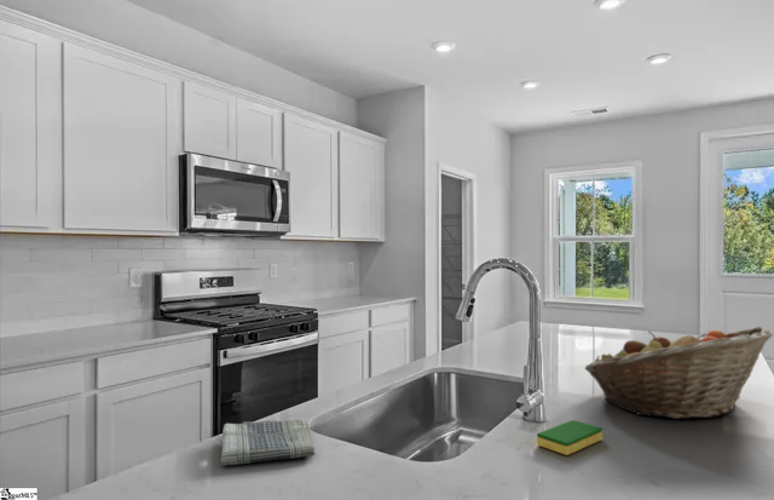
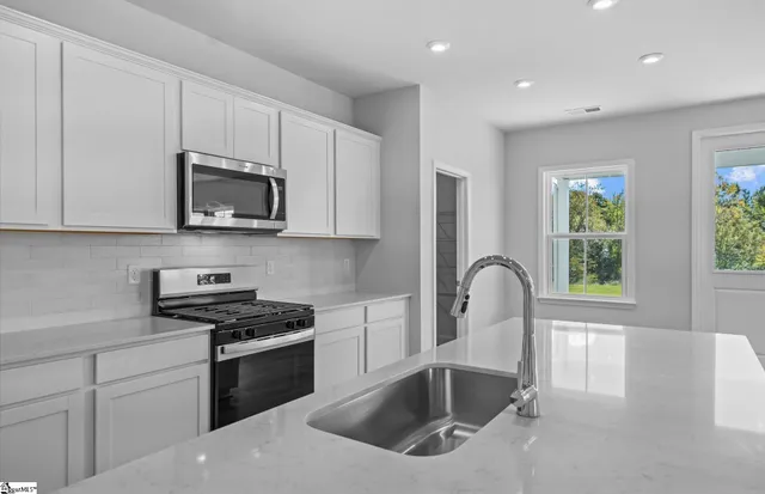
- dish towel (267, 437)
- fruit basket (676, 363)
- dish sponge (570, 436)
